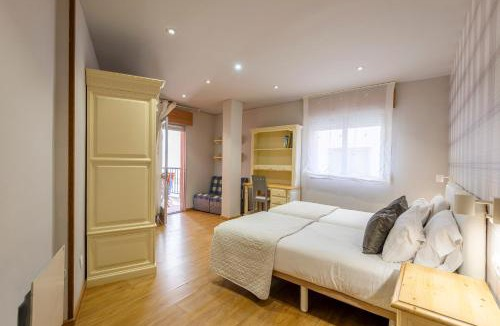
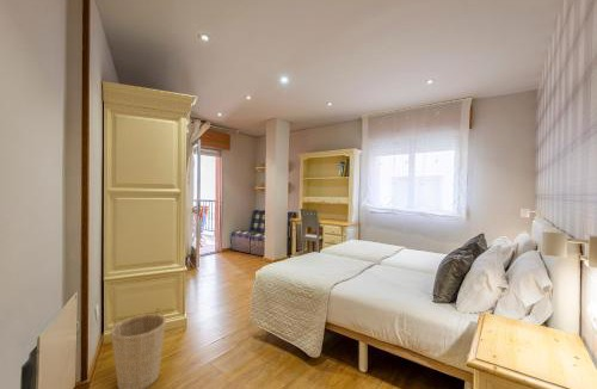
+ basket (139, 346)
